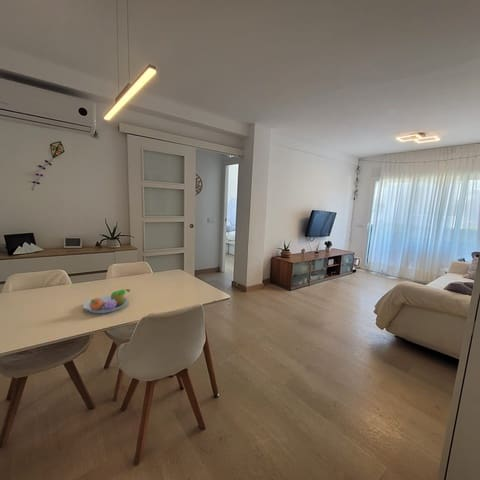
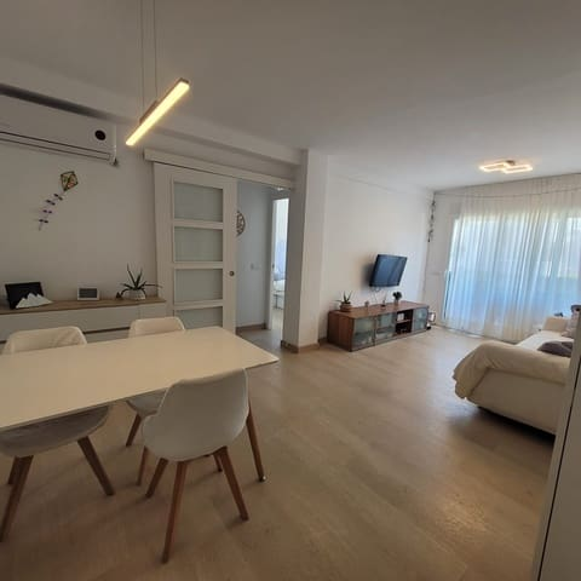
- fruit bowl (108, 298)
